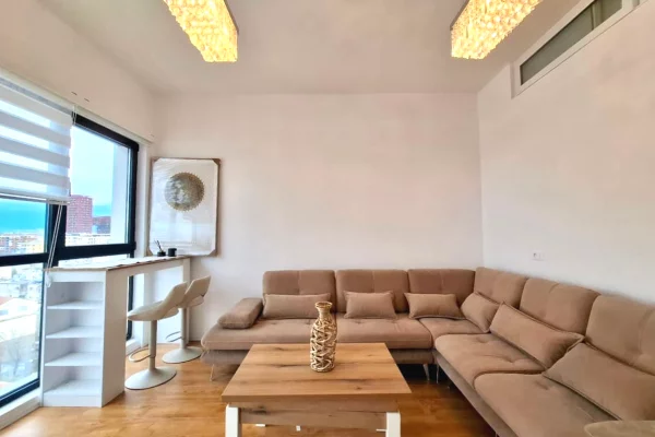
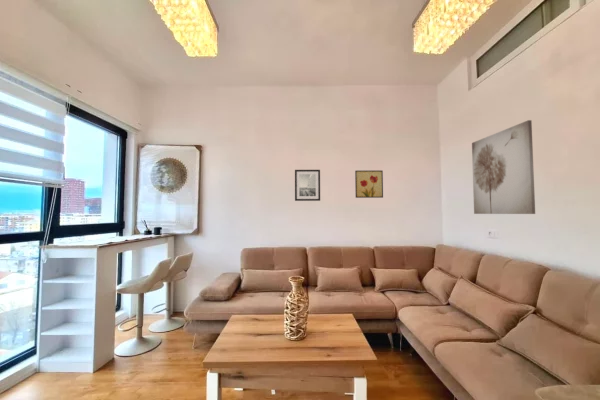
+ wall art (307, 185)
+ wall art (498, 173)
+ wall art (368, 184)
